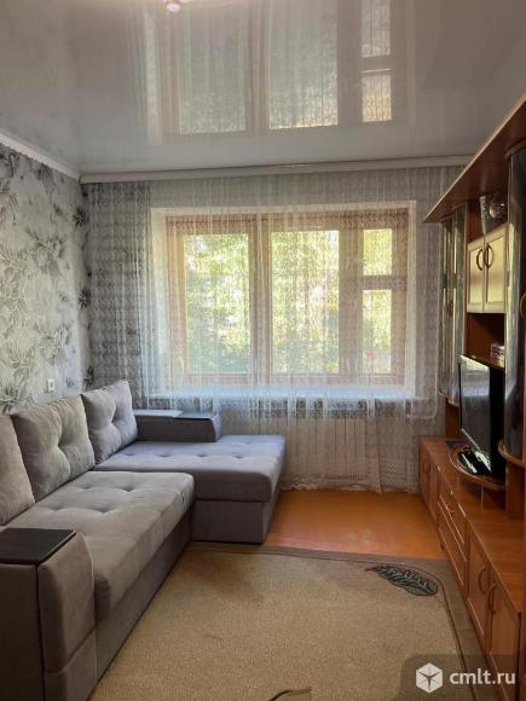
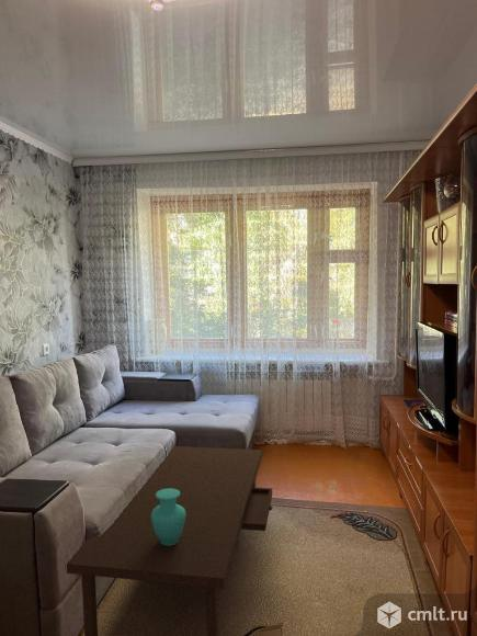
+ coffee table (200, 509)
